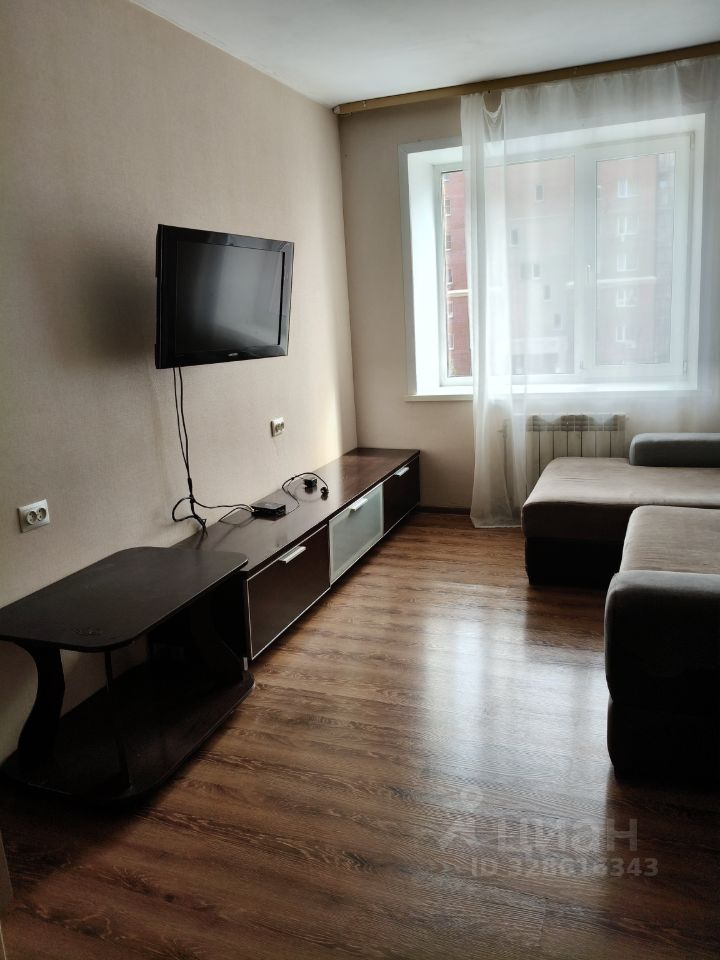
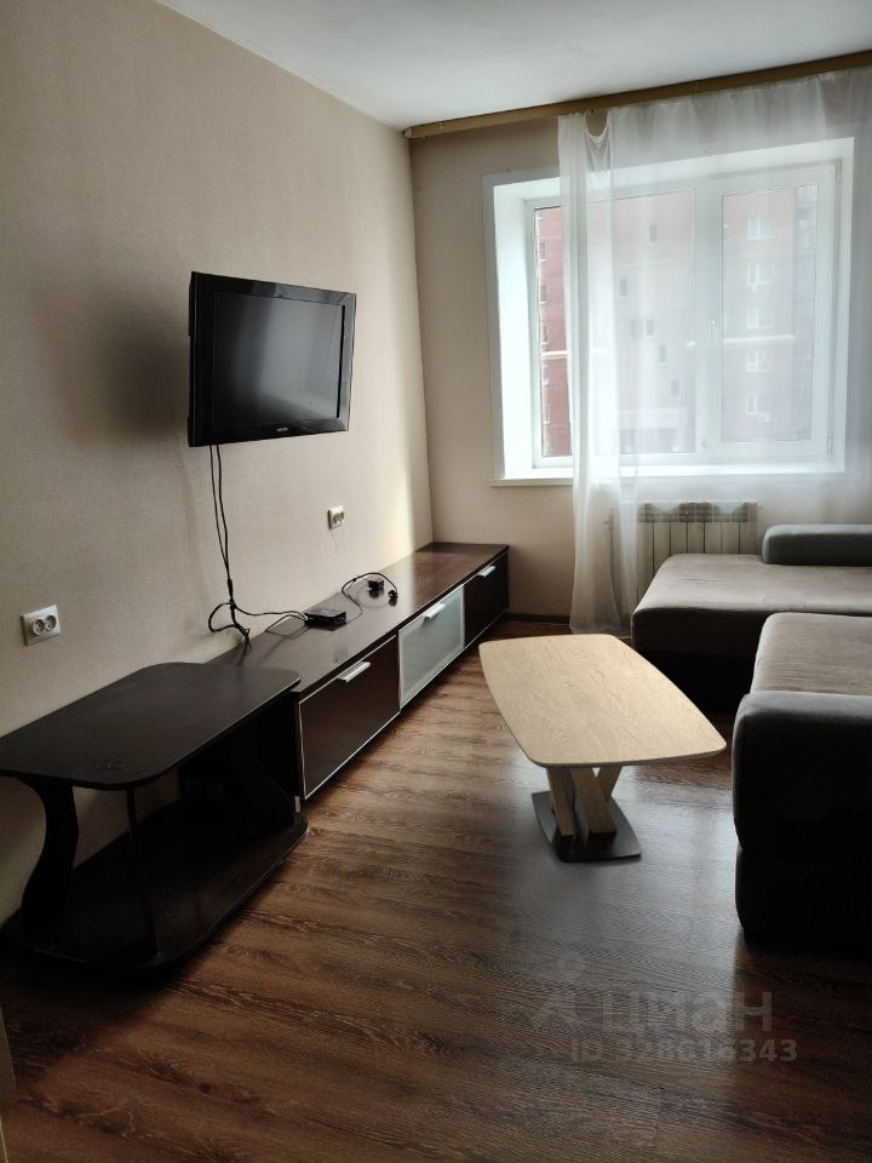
+ coffee table (581, 754)
